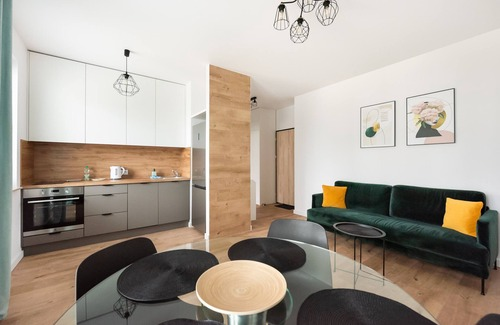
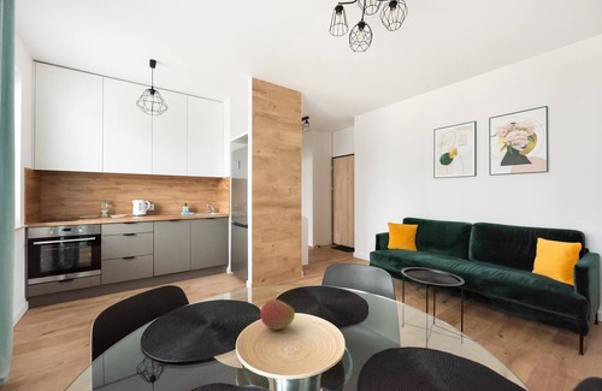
+ fruit (276, 314)
